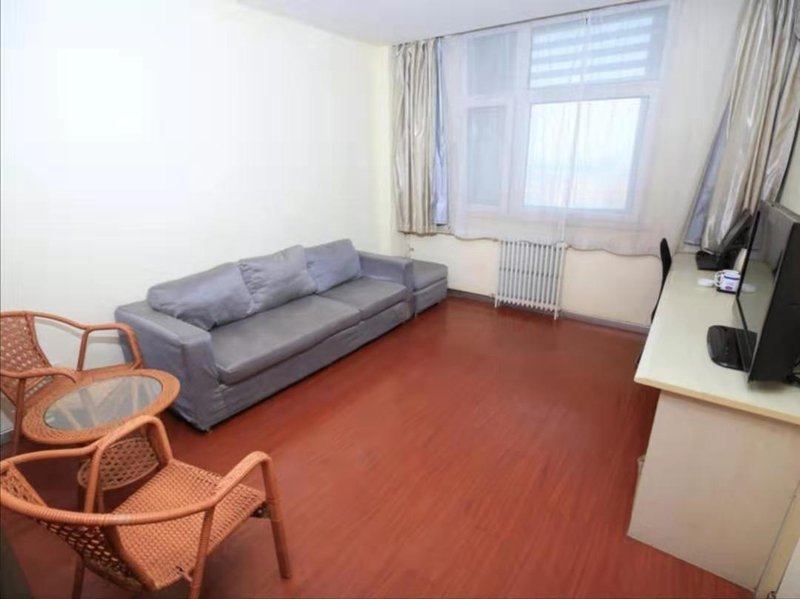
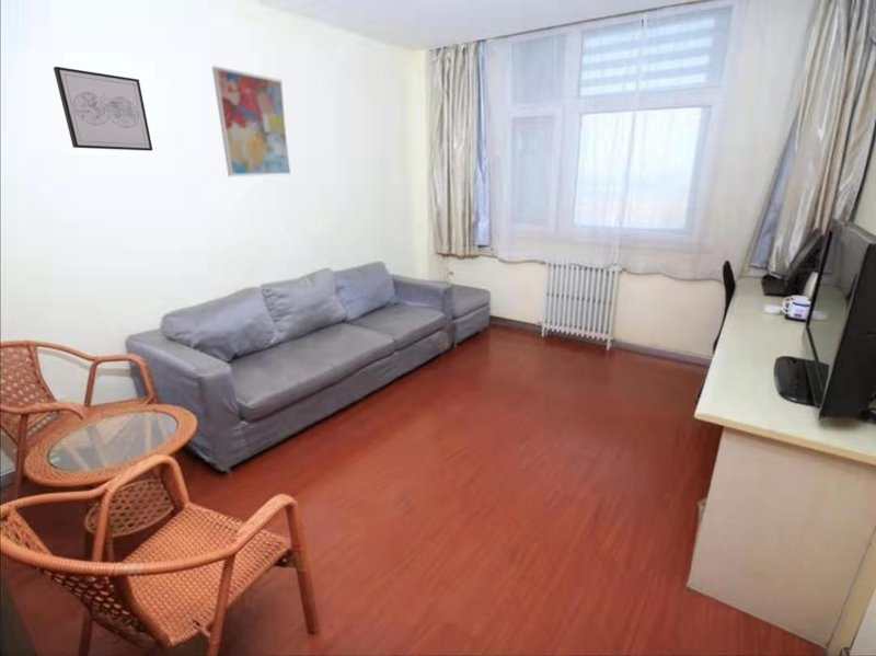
+ wall art (255, 126)
+ wall art (106, 112)
